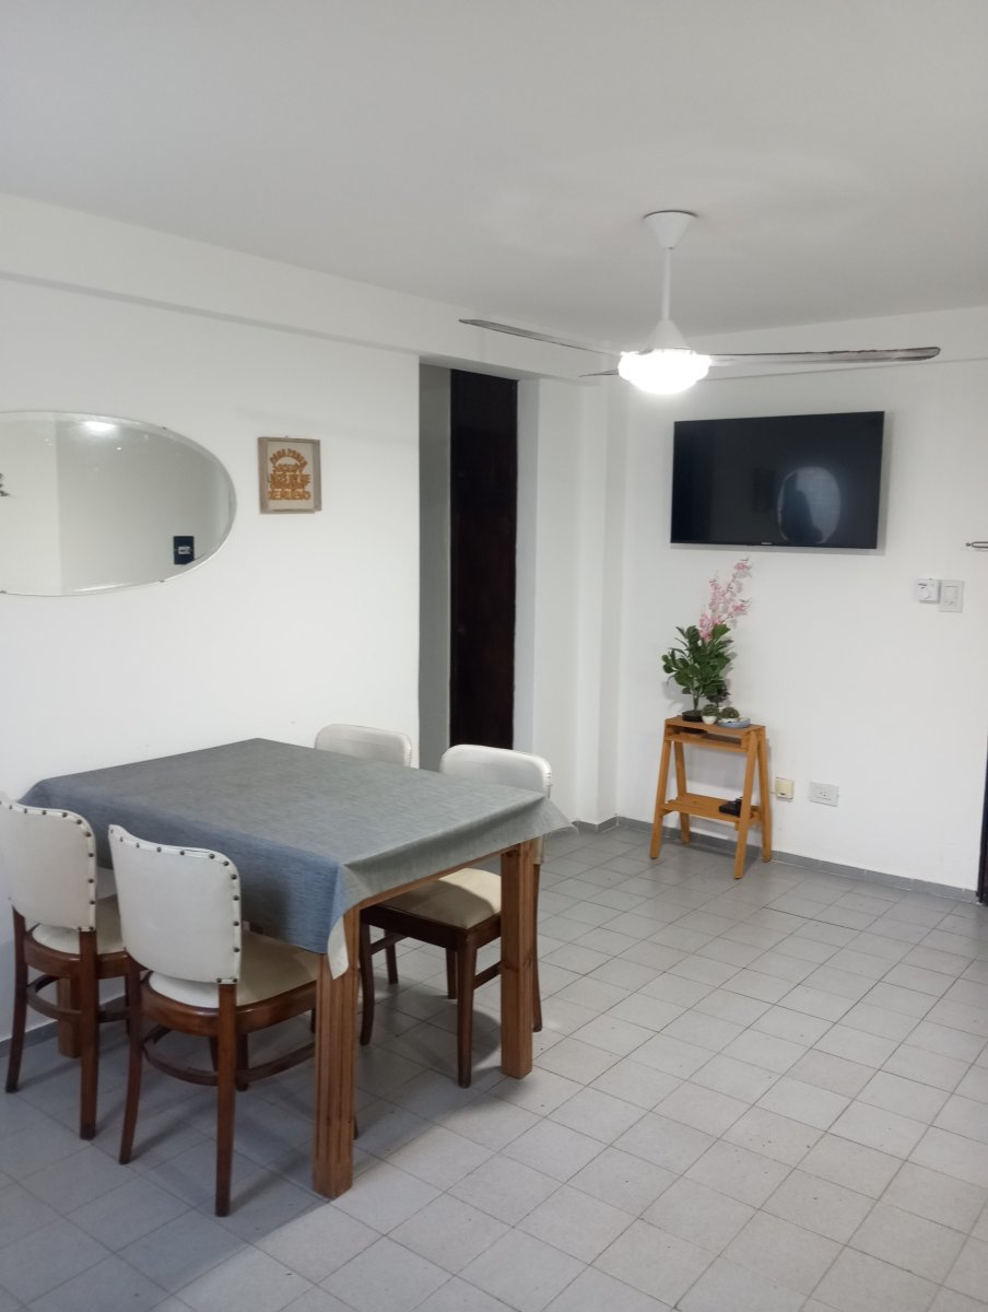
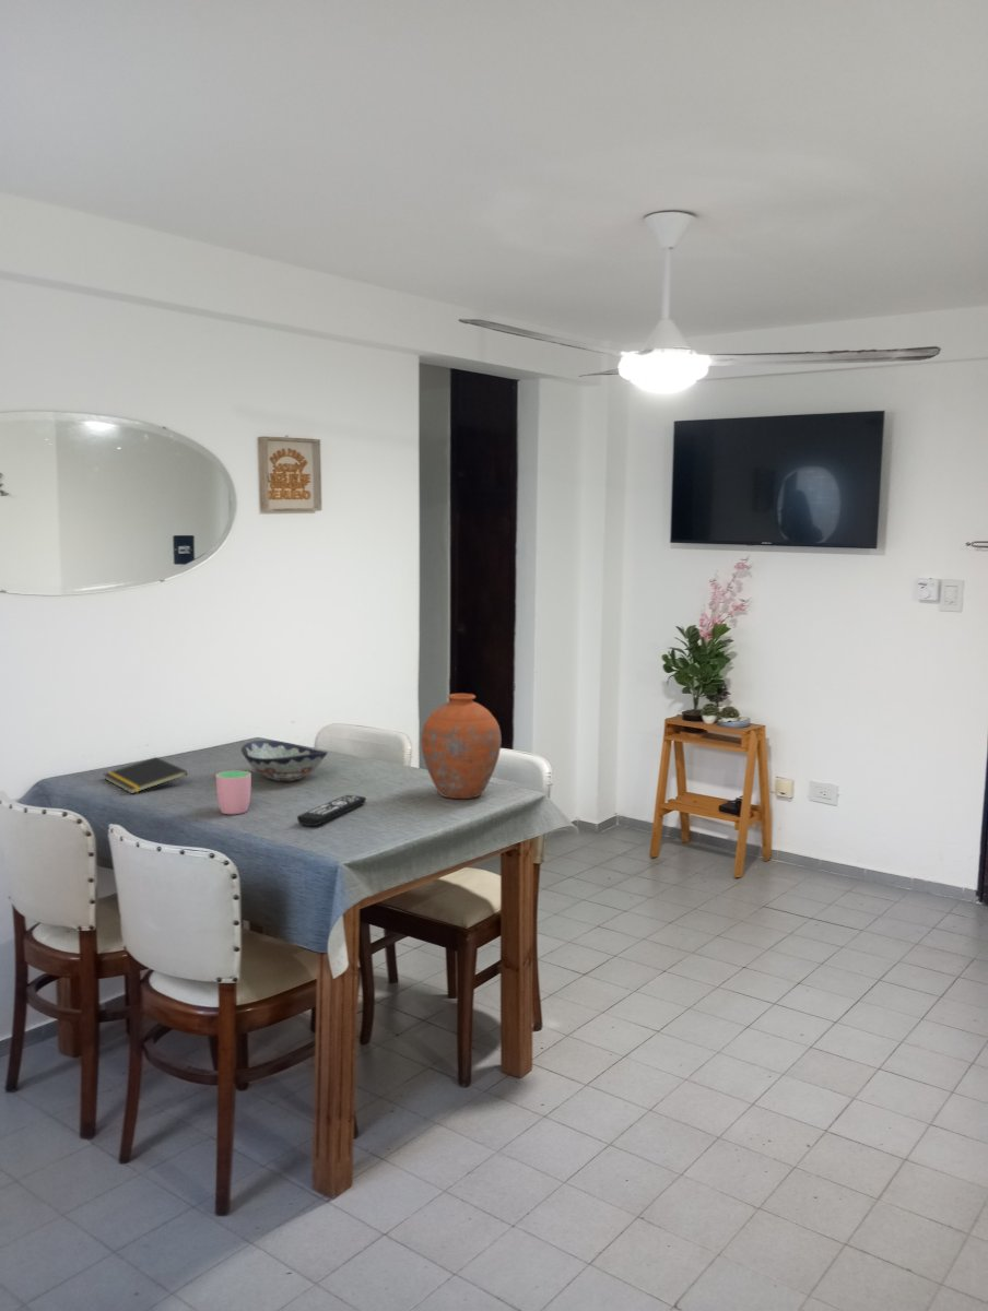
+ cup (231, 791)
+ vase (460, 745)
+ remote control (332, 810)
+ notepad (144, 775)
+ decorative bowl (284, 763)
